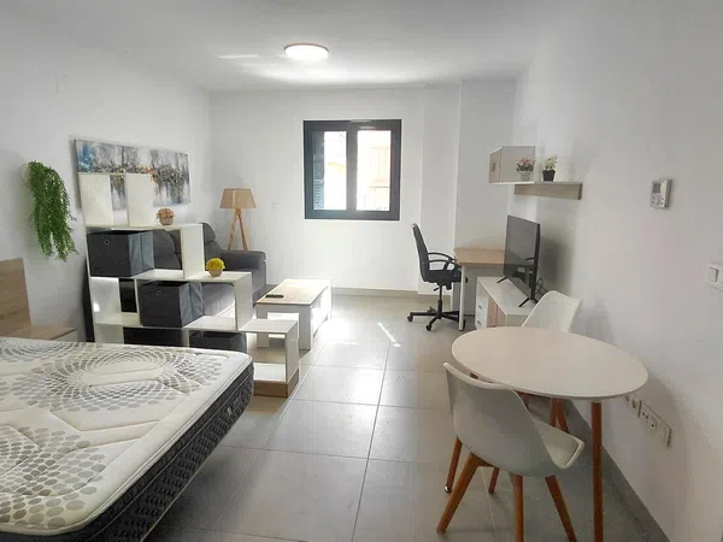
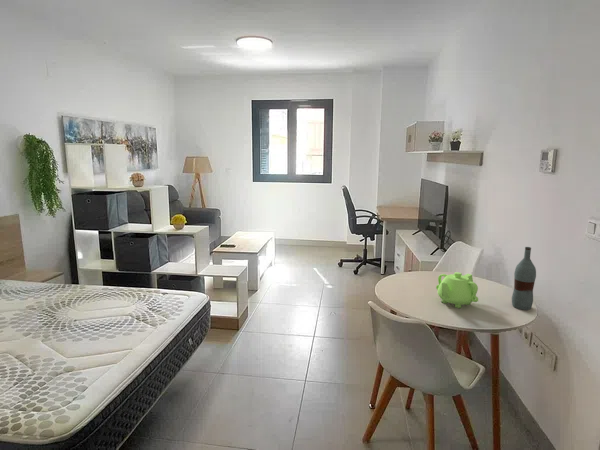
+ teapot (456, 288)
+ bottle (524, 277)
